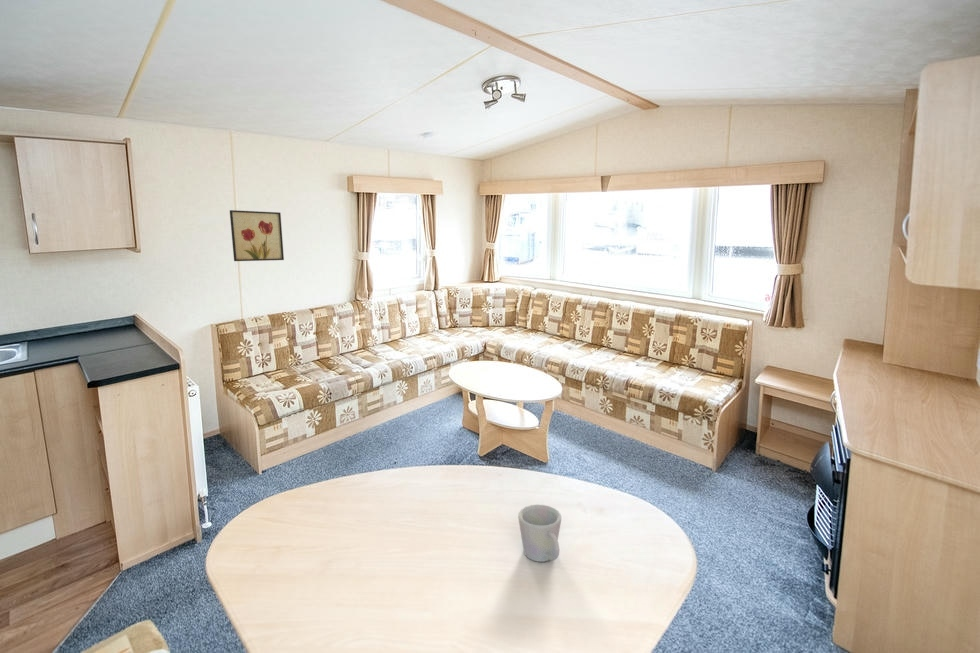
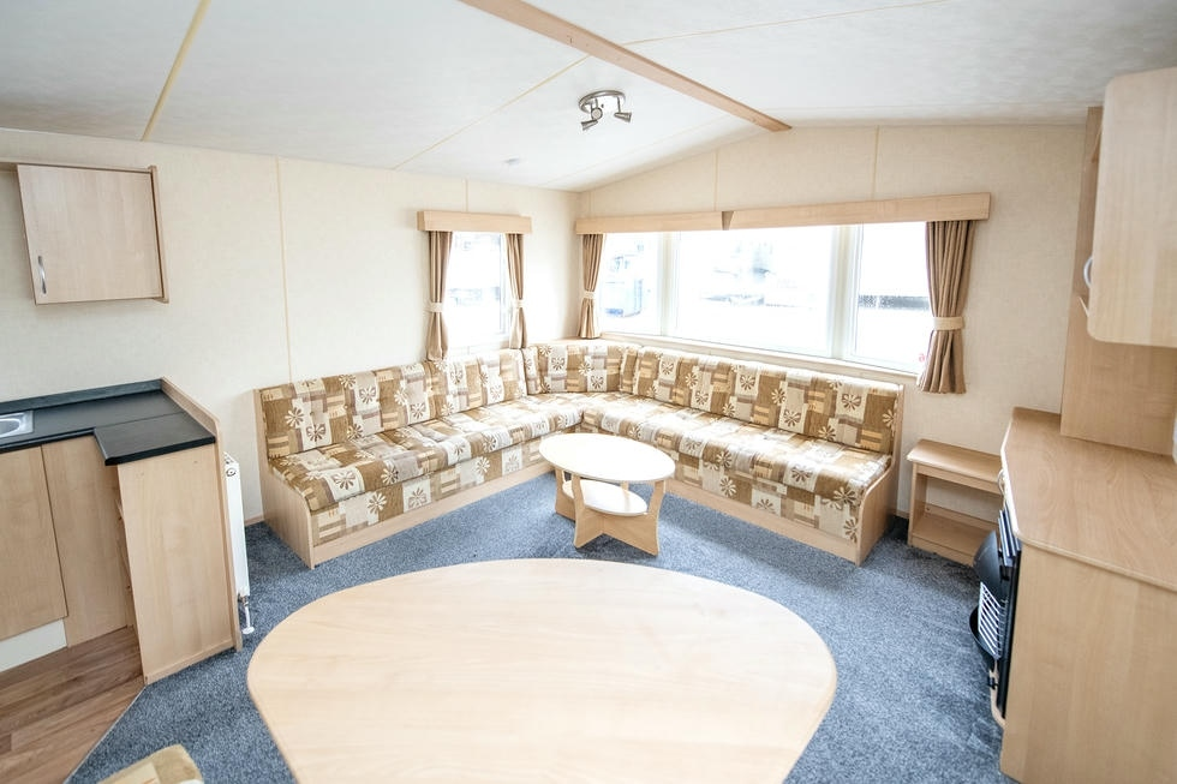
- mug (543, 538)
- wall art (257, 236)
